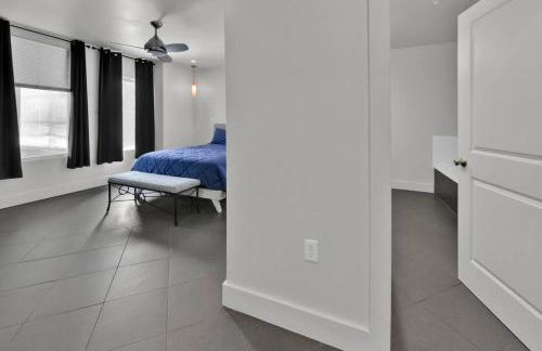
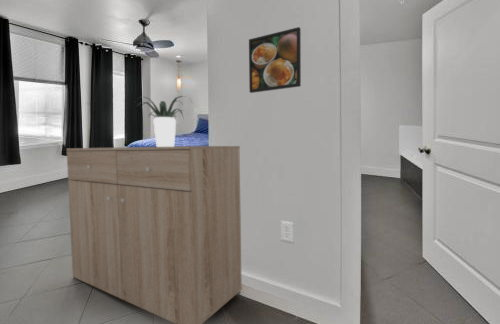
+ potted plant (166, 121)
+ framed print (273, 61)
+ dresser (149, 217)
